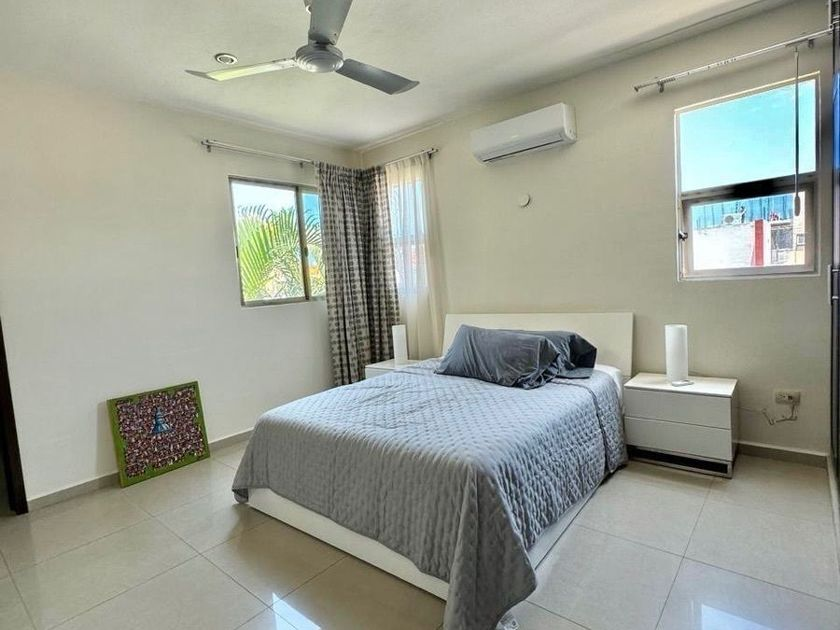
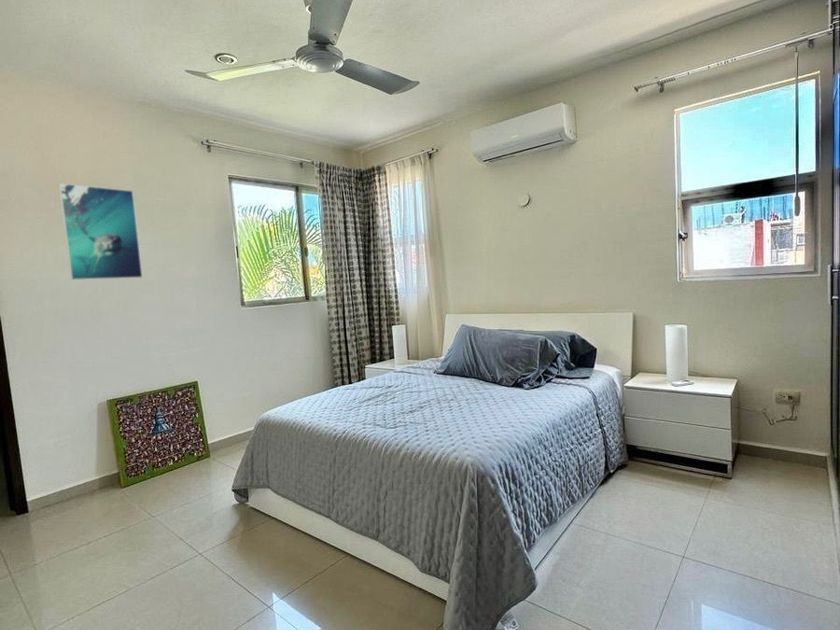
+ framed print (102, 233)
